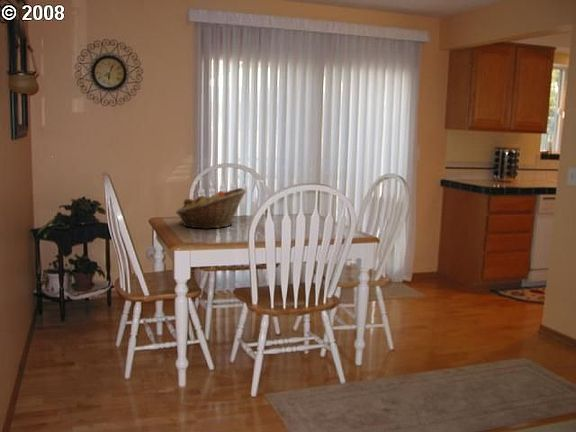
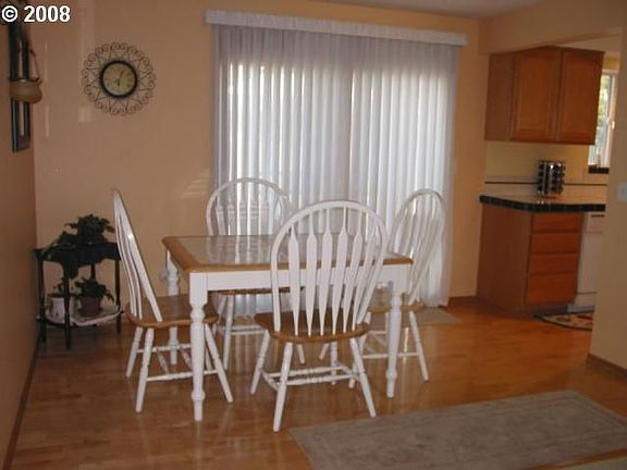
- fruit basket (211, 206)
